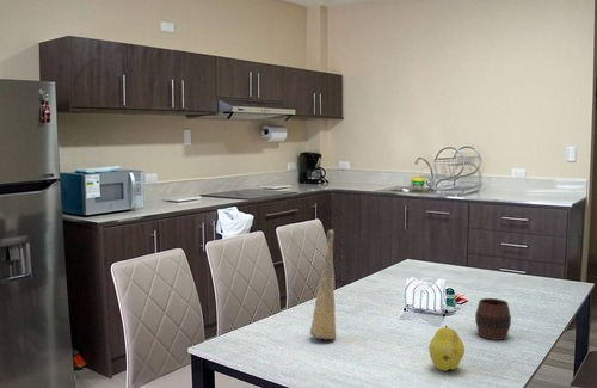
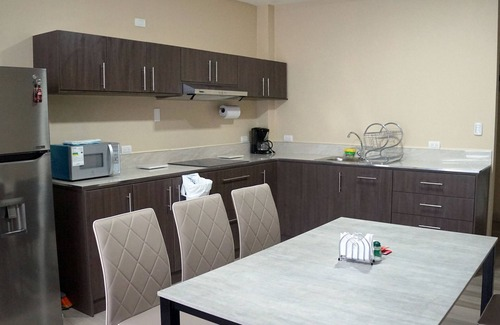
- fruit (445, 347)
- cup (492, 318)
- decorative vase (322, 284)
